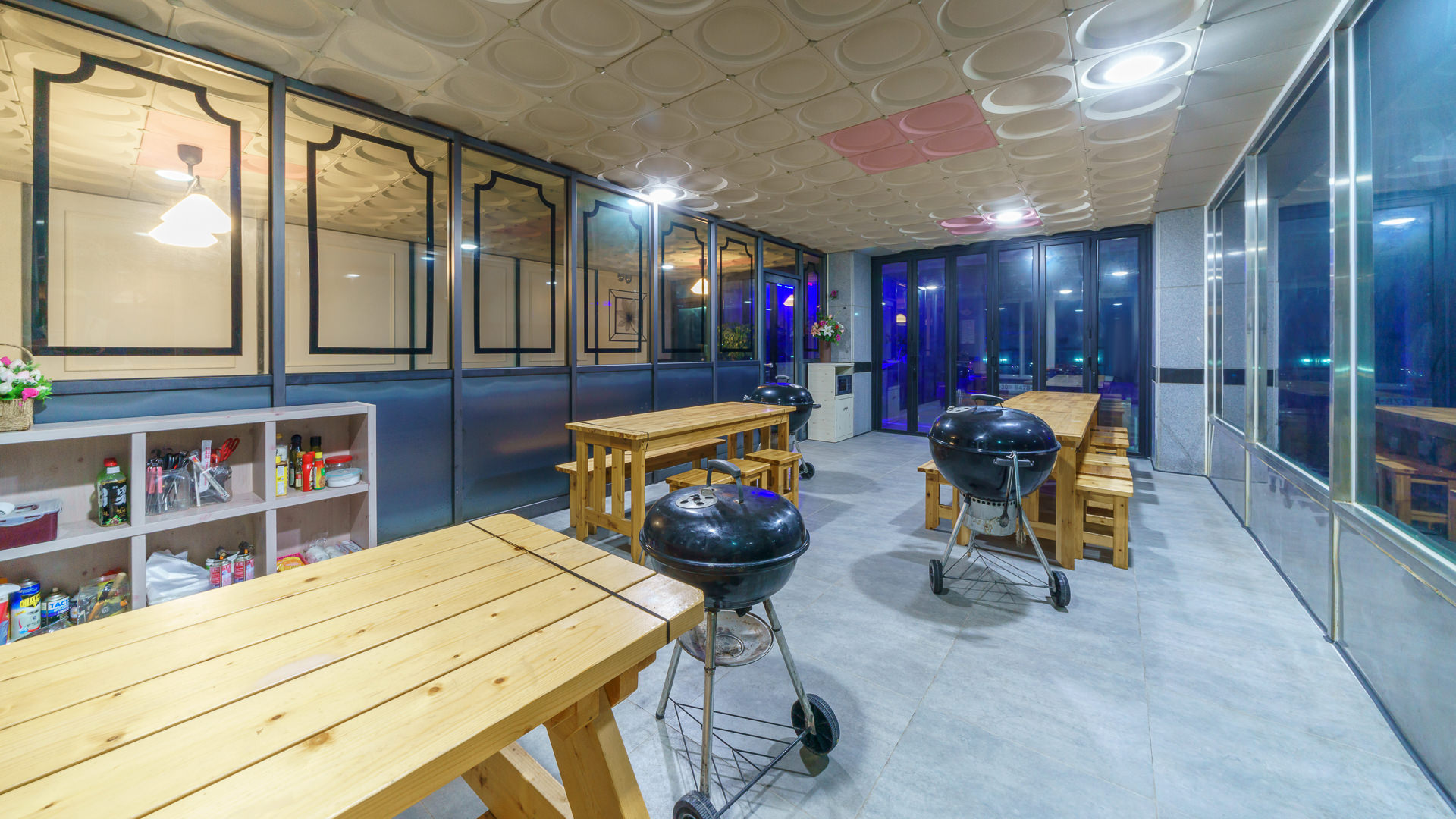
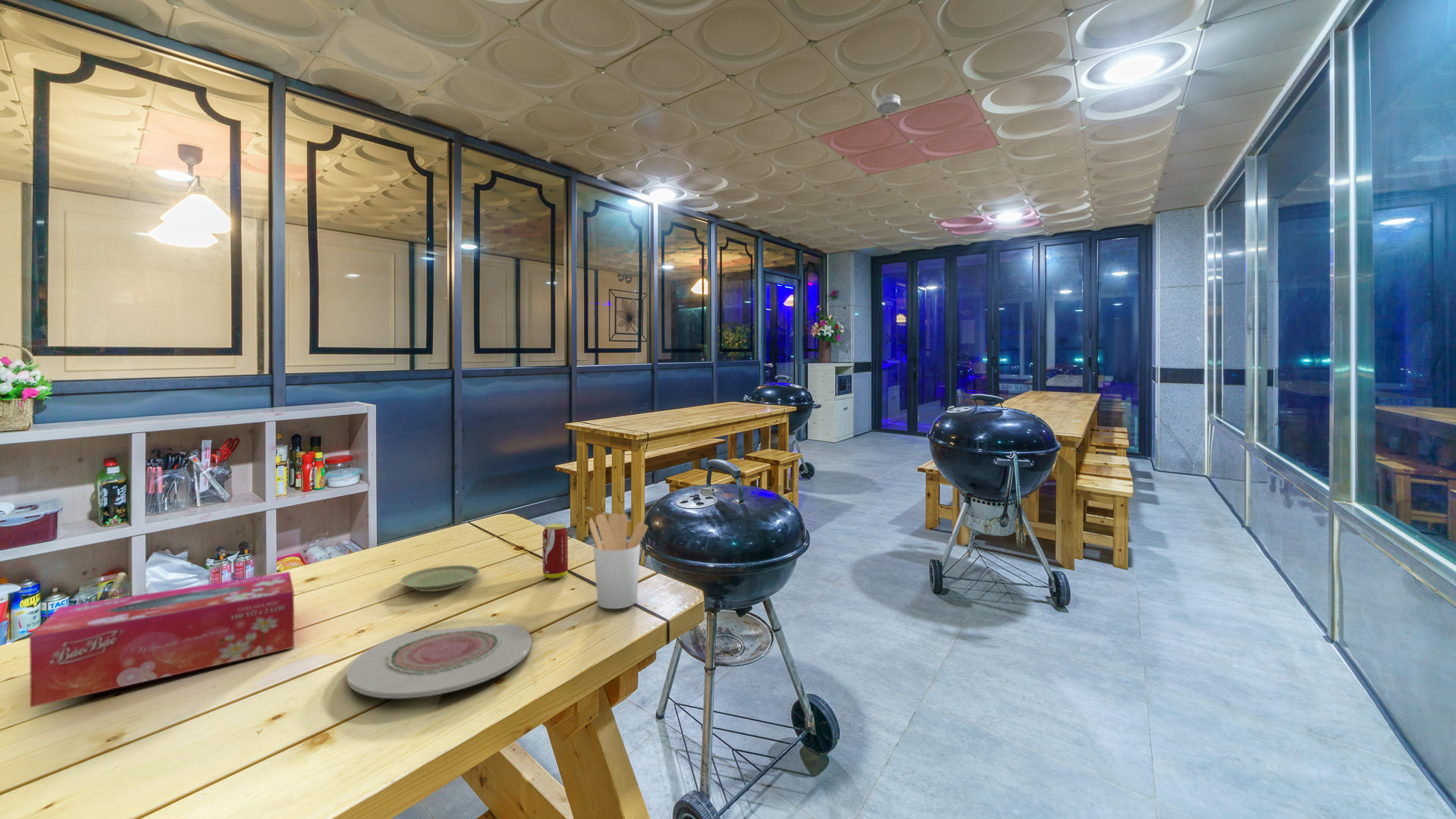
+ utensil holder (615, 556)
+ smoke detector (888, 103)
+ tissue box (181, 628)
+ plate (441, 579)
+ plate (445, 652)
+ beverage can (555, 551)
